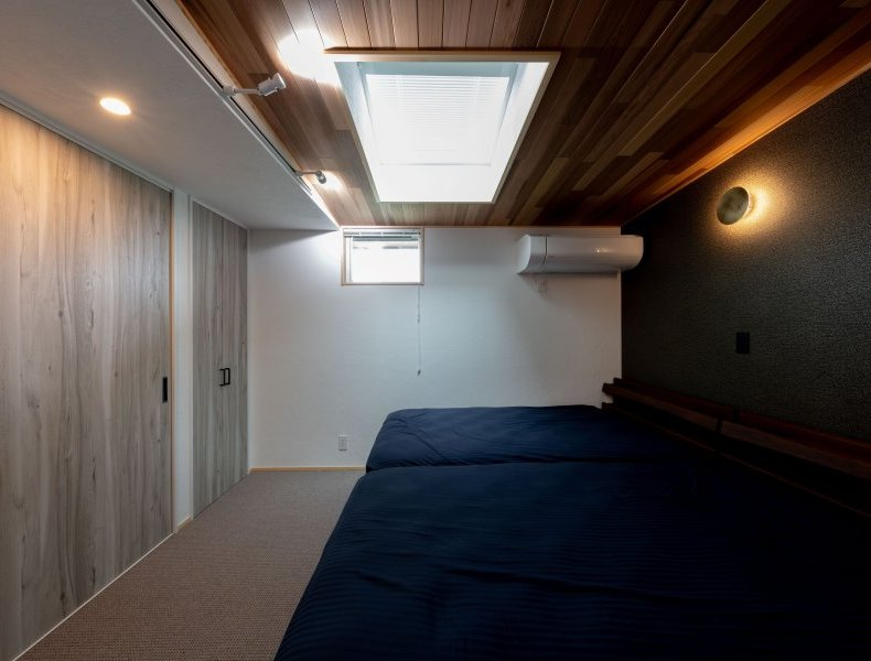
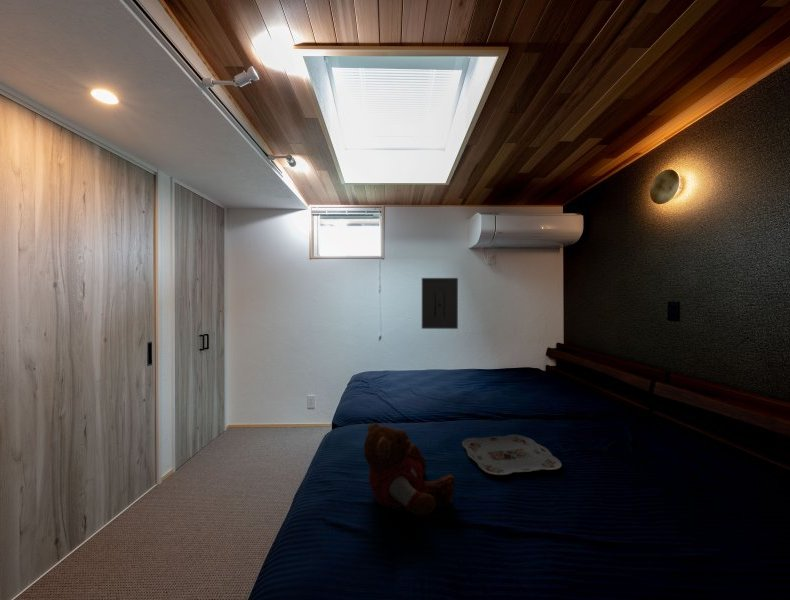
+ serving tray (508, 453)
+ teddy bear (407, 458)
+ wall art (439, 303)
